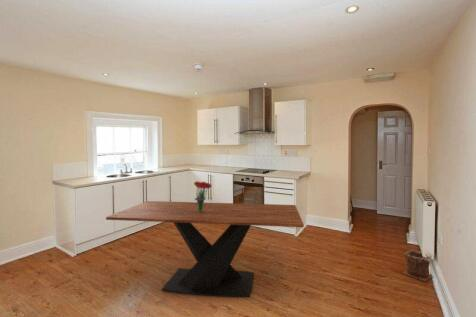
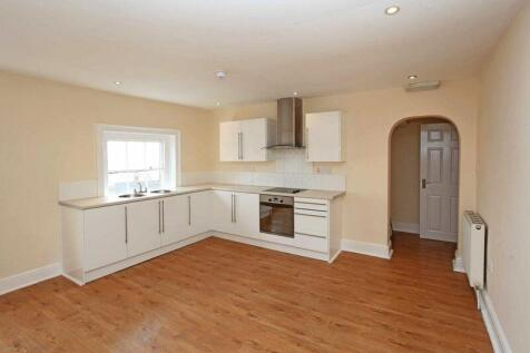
- plant pot (417, 264)
- bouquet (201, 196)
- dining table (210, 246)
